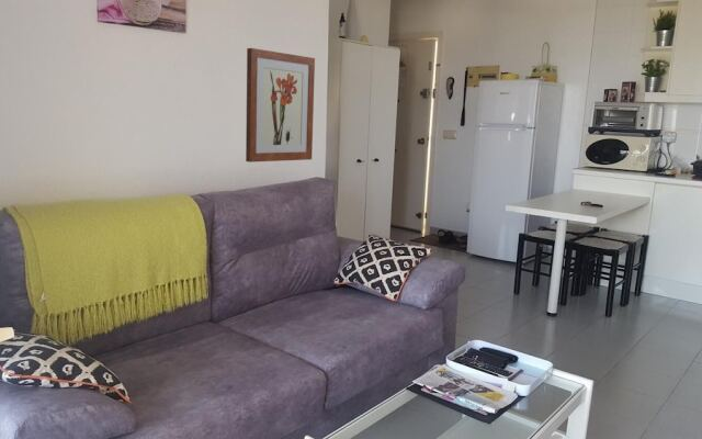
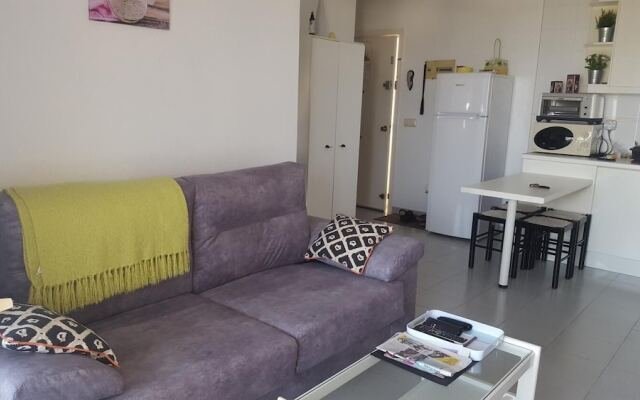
- wall art (281, 108)
